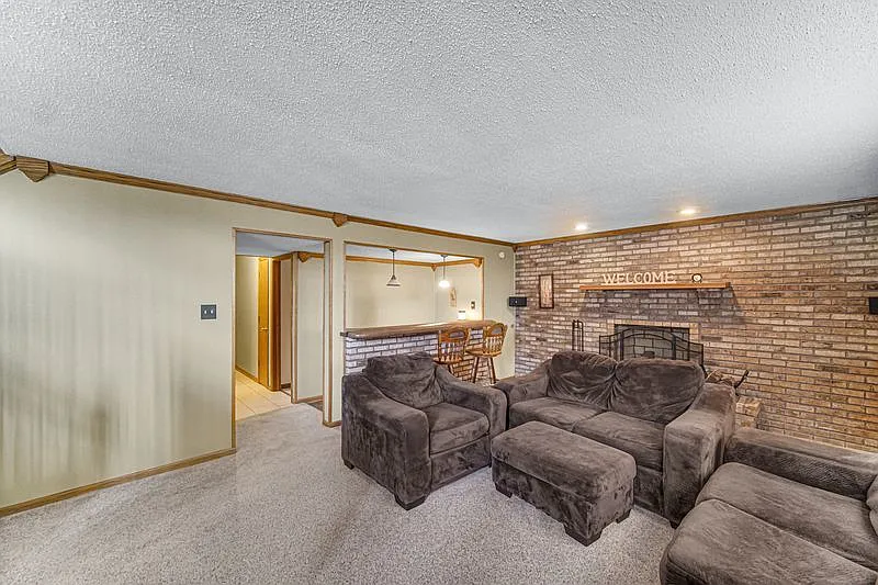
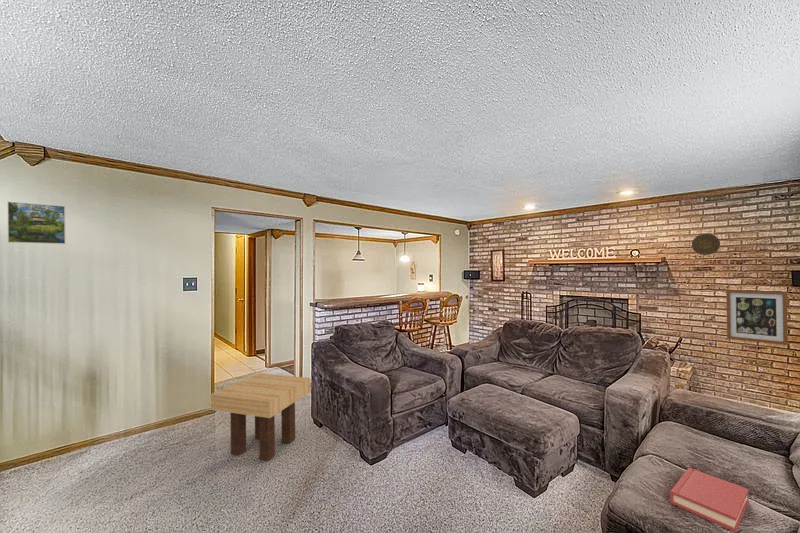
+ wall art (755, 316)
+ decorative plate (705, 244)
+ hardback book (709, 496)
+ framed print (37, 223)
+ side table (264, 415)
